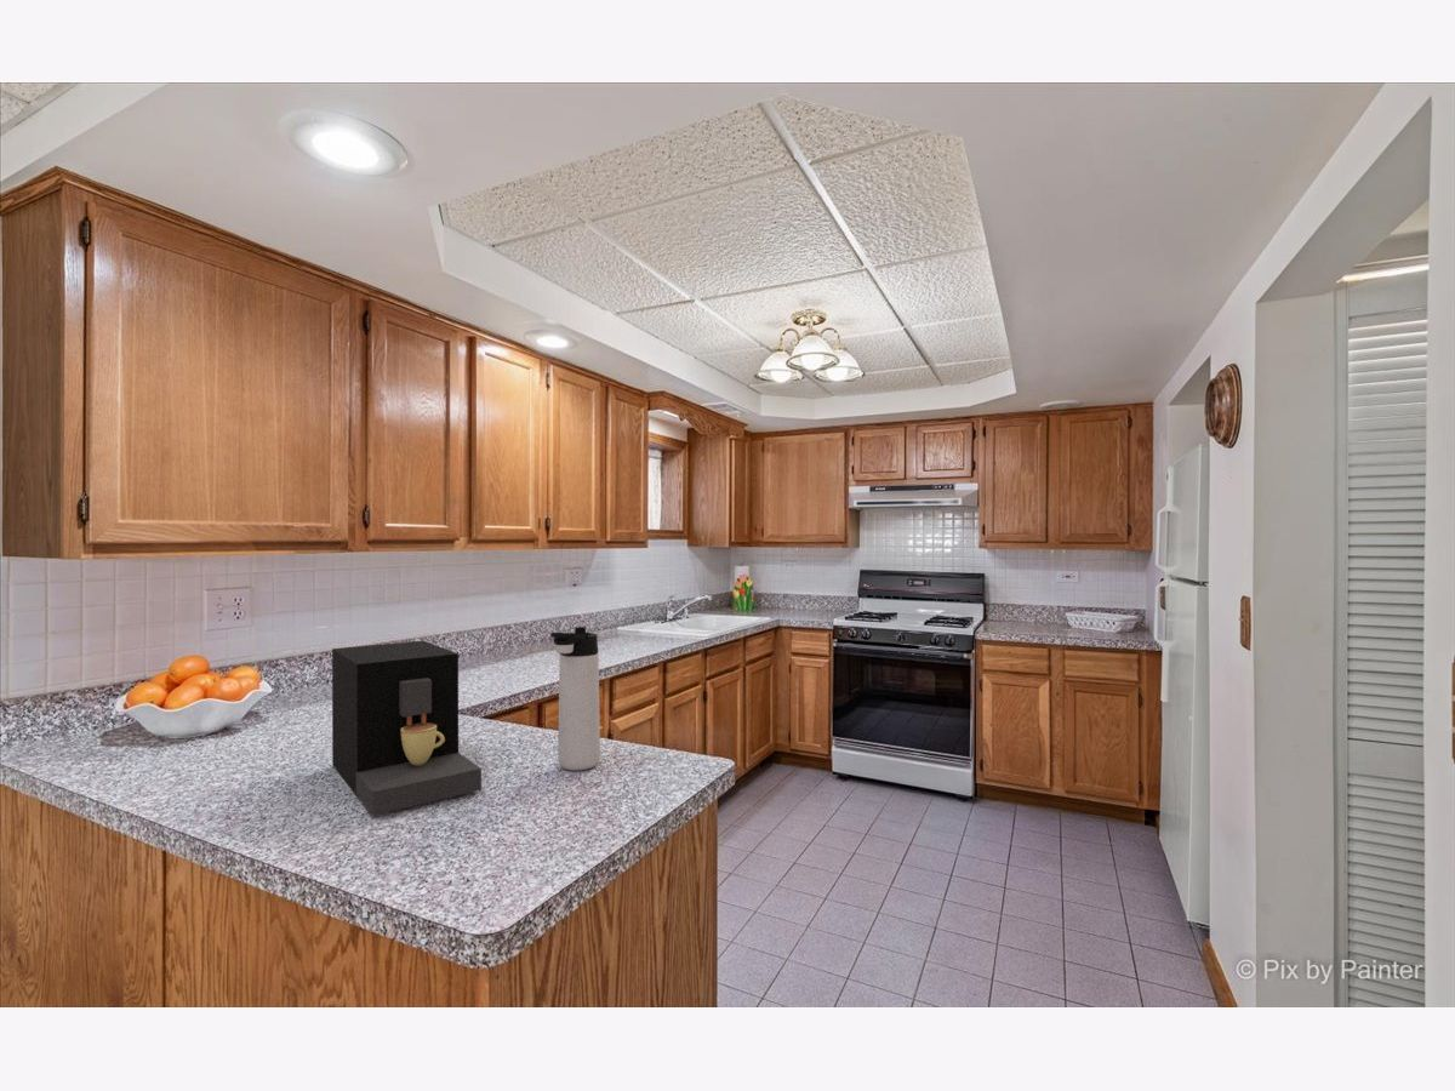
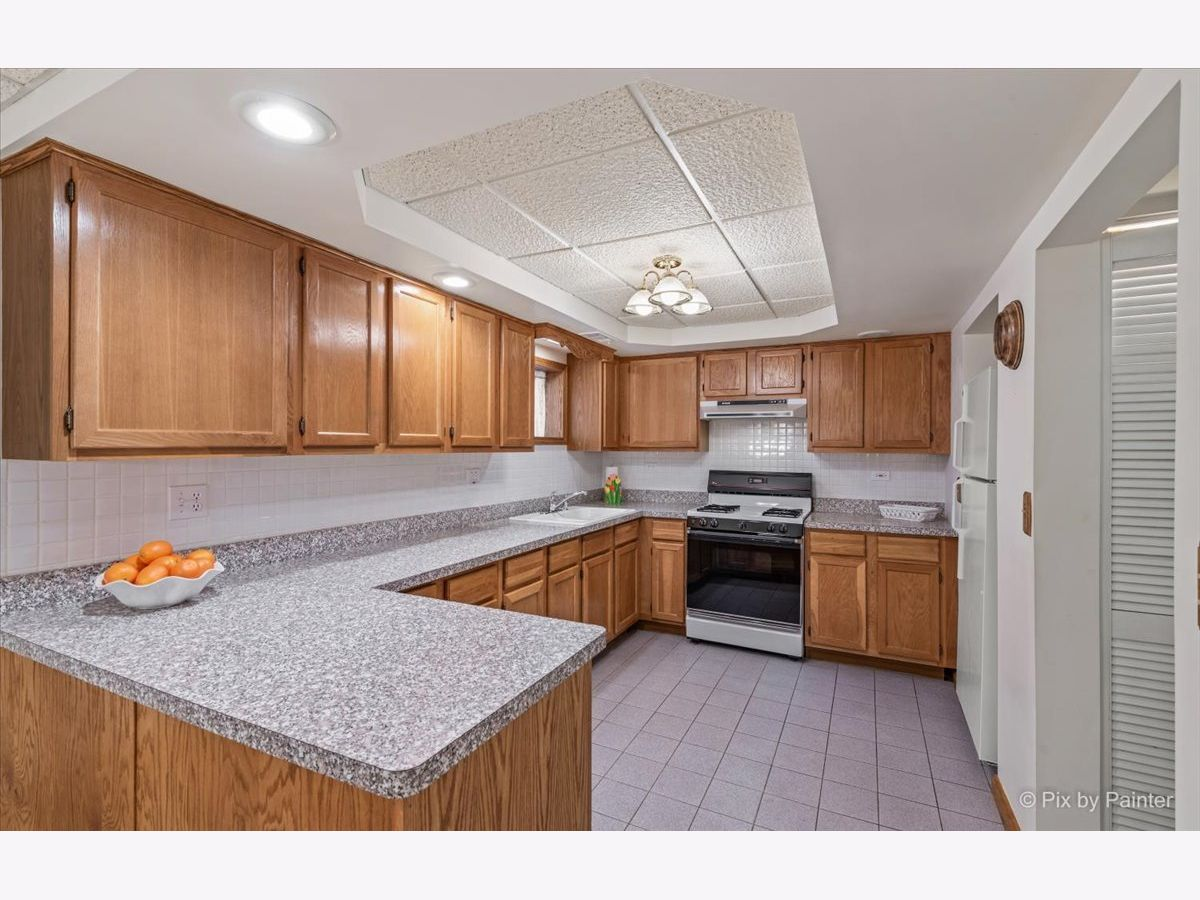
- coffee maker (401, 716)
- thermos bottle (574, 698)
